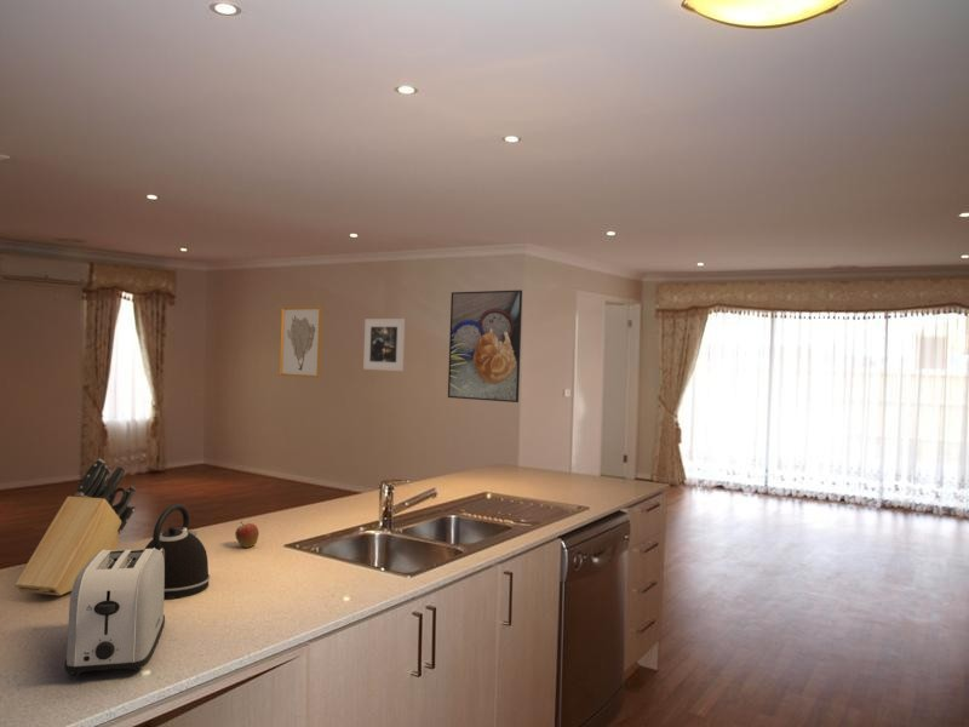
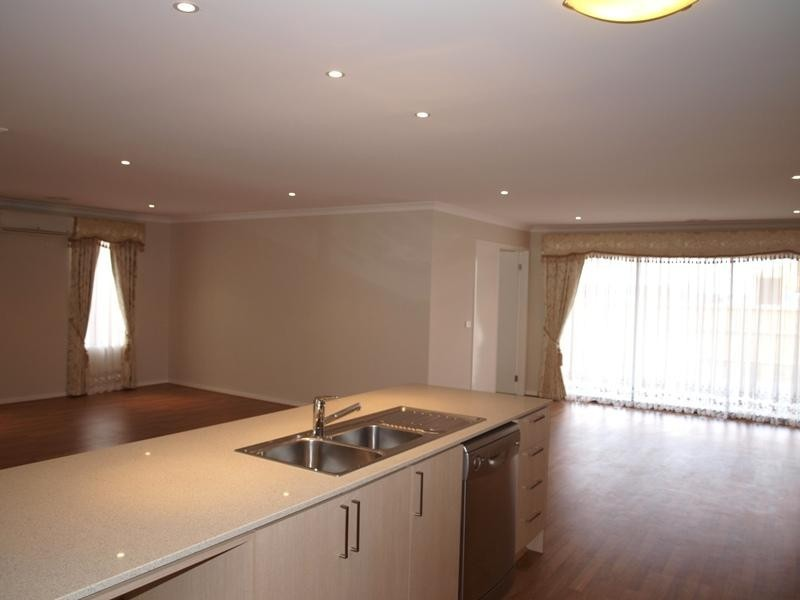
- kettle (173, 545)
- fruit (246, 533)
- knife block (82, 521)
- toaster (119, 603)
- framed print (383, 344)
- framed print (483, 345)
- wall art (300, 342)
